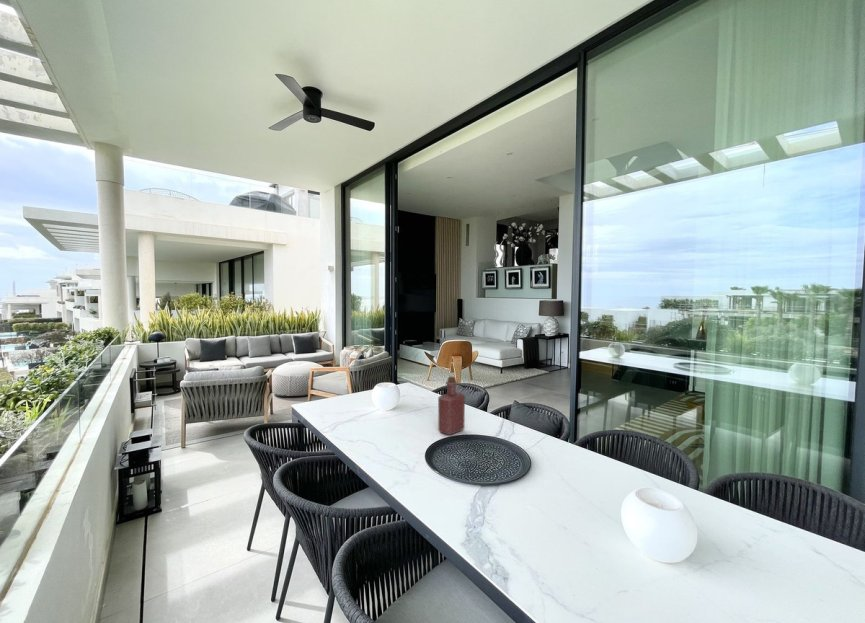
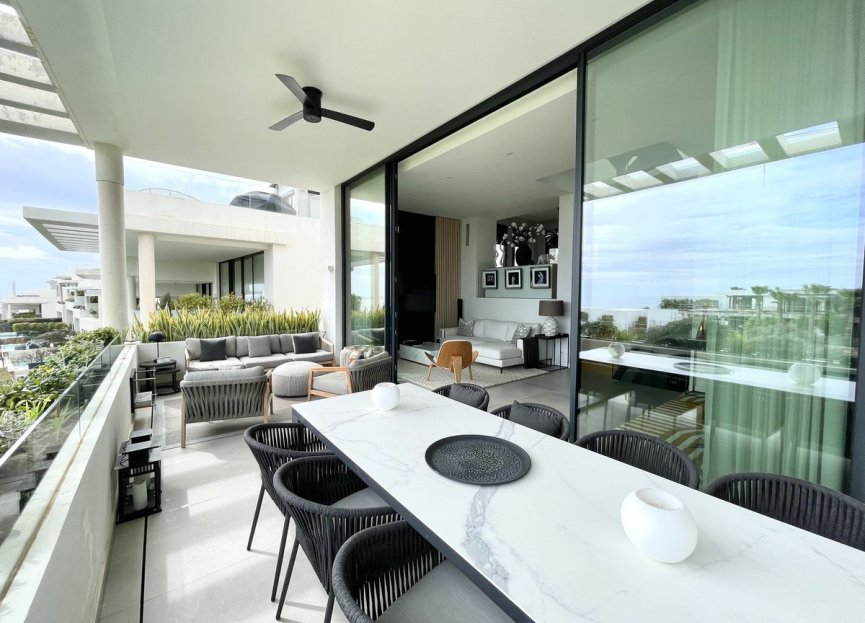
- bottle (451, 404)
